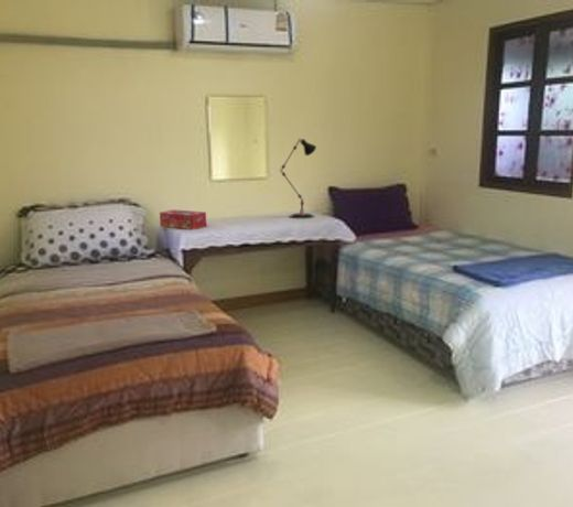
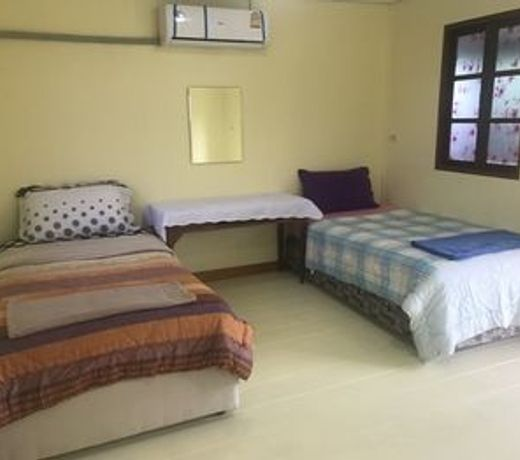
- desk lamp (290, 182)
- tissue box (183, 218)
